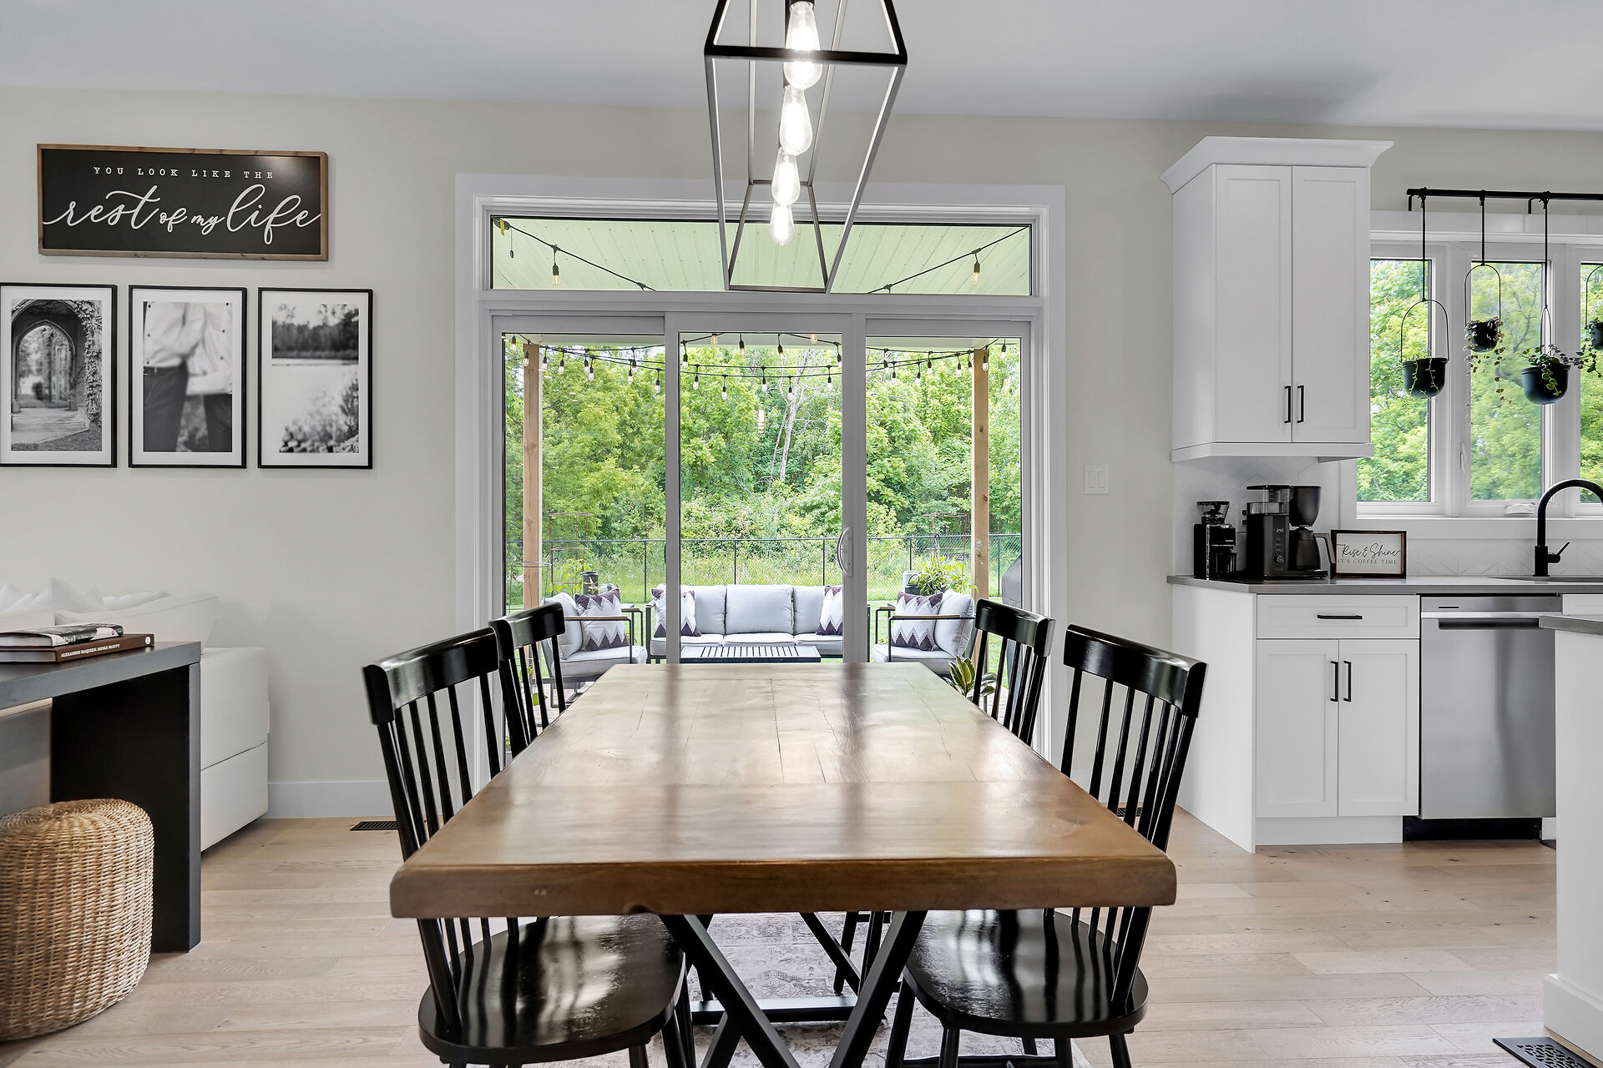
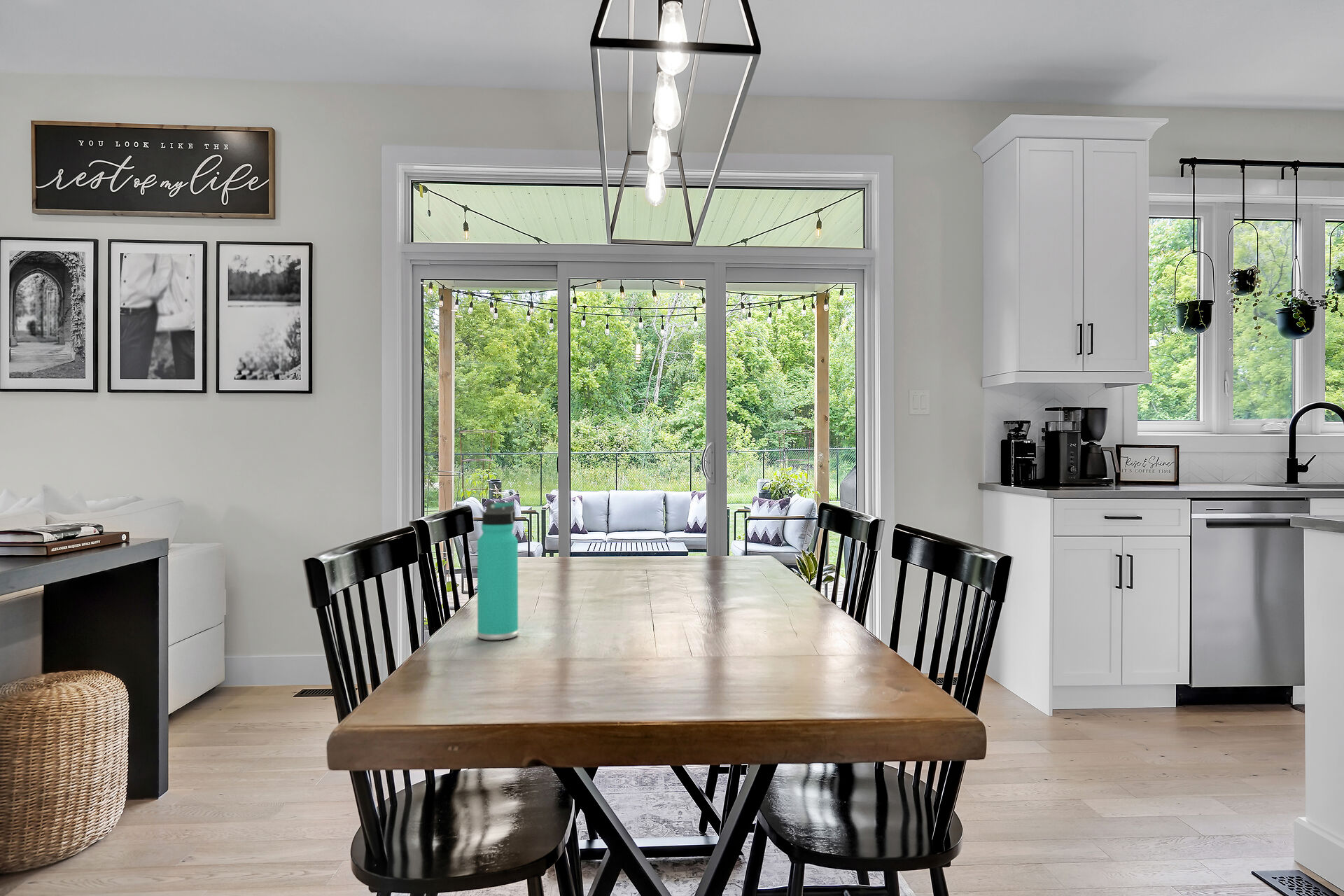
+ thermos bottle (497, 568)
